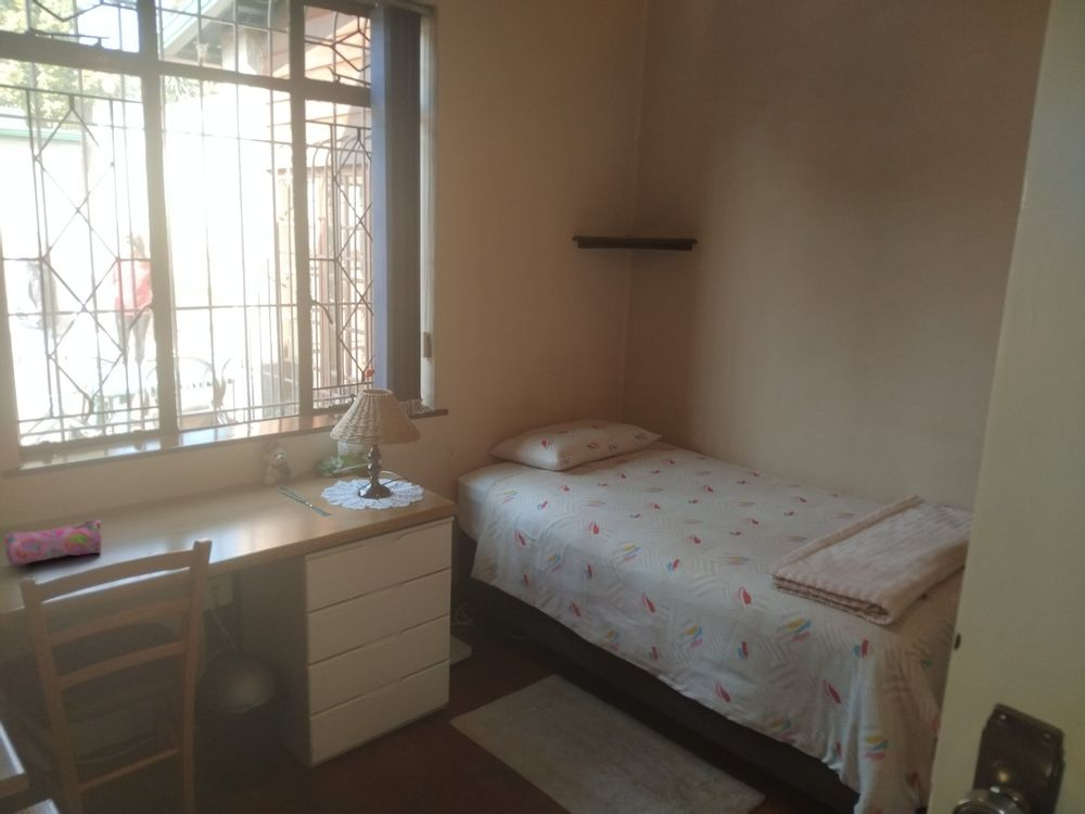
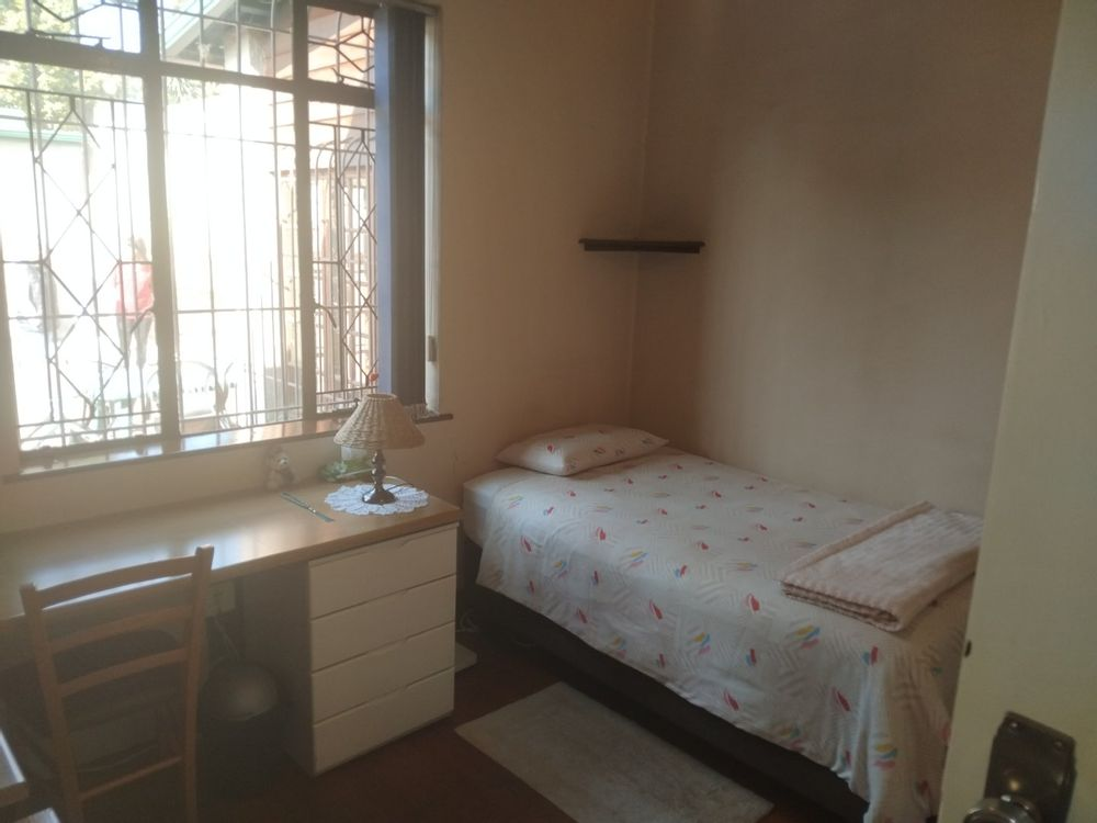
- pencil case (55, 542)
